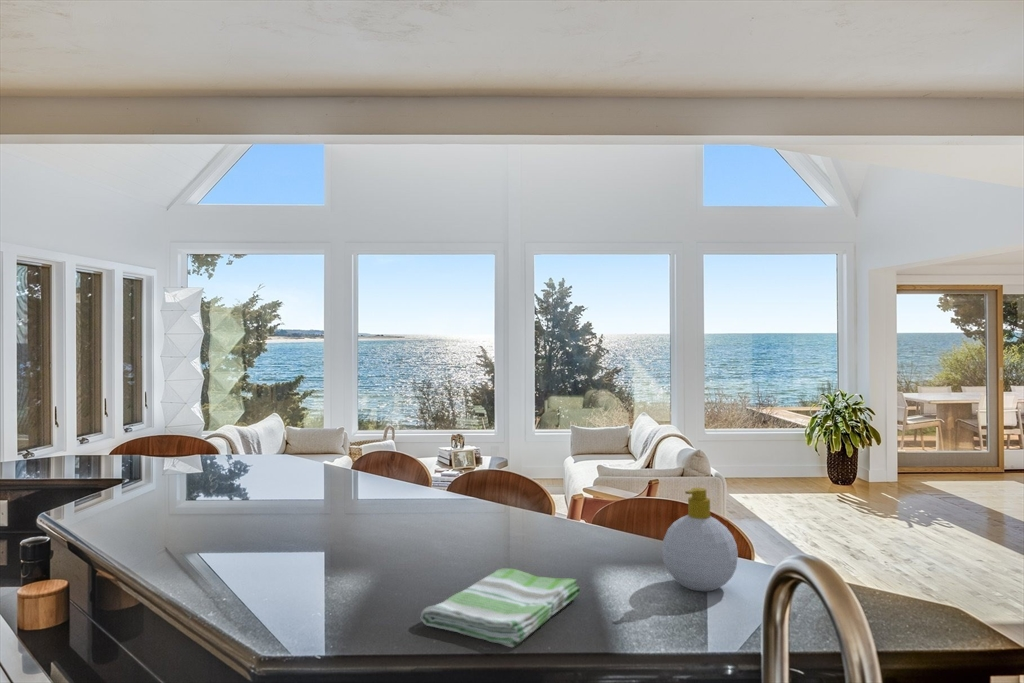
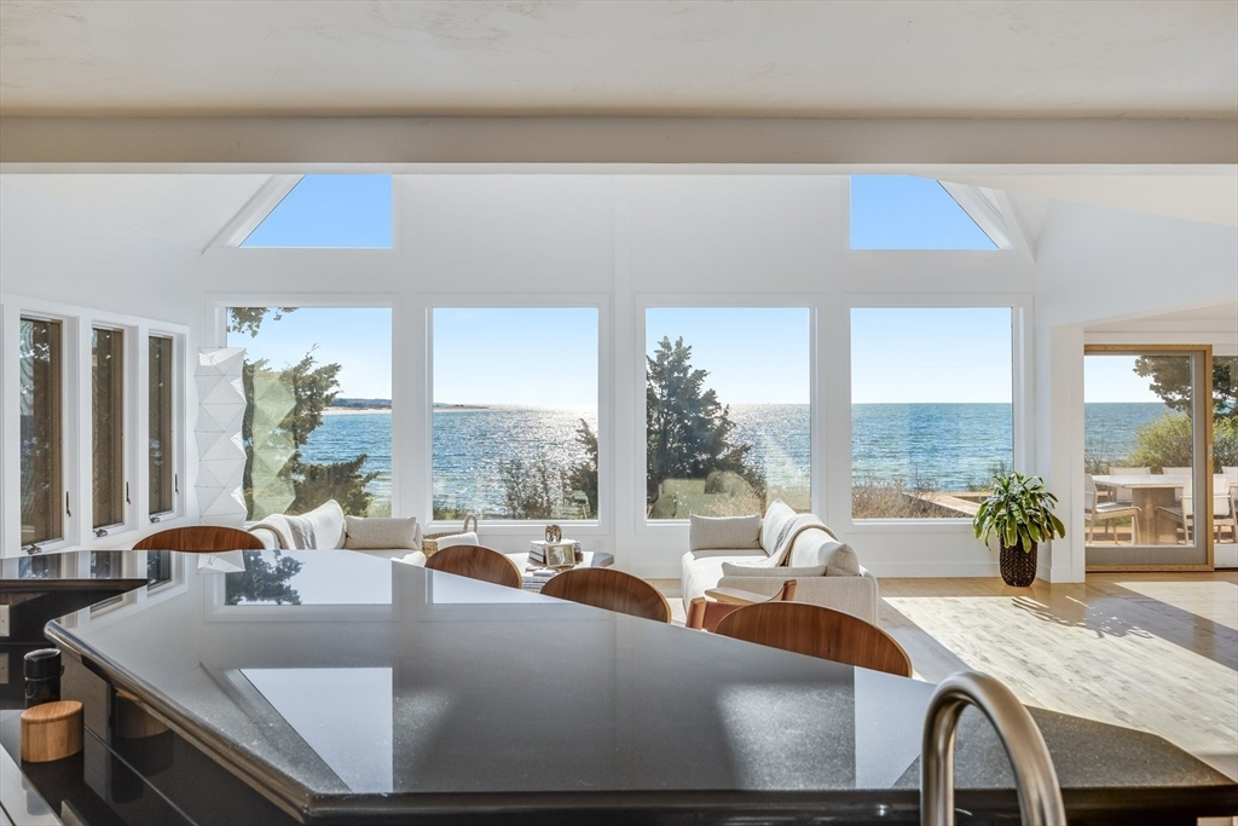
- dish towel (504, 598)
- soap bottle (699, 536)
